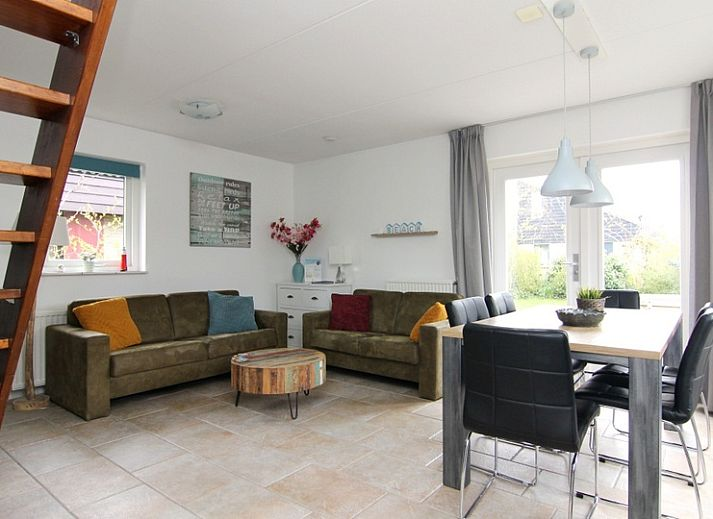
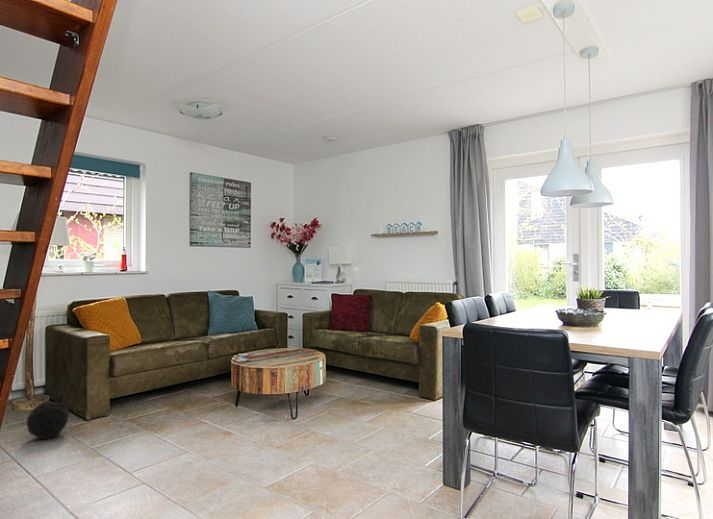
+ rock (48, 419)
